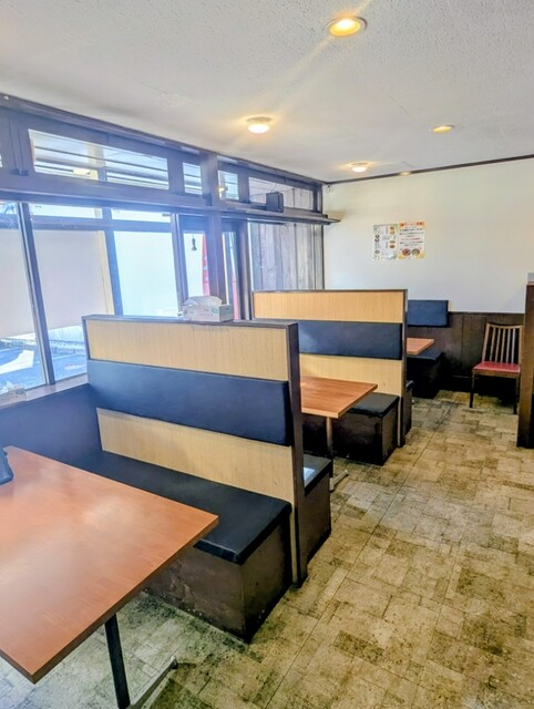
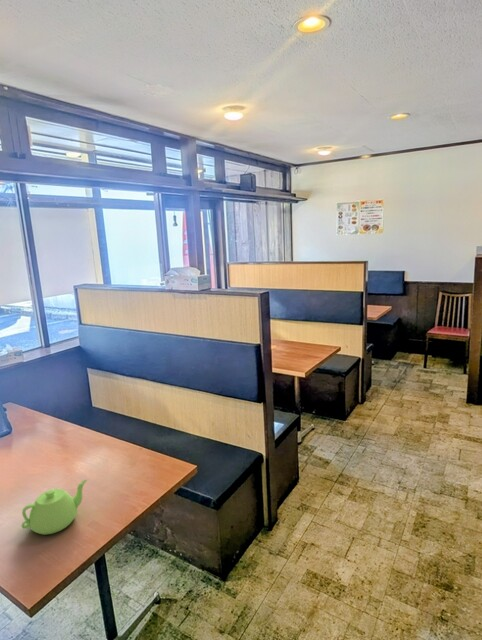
+ teapot (56, 505)
